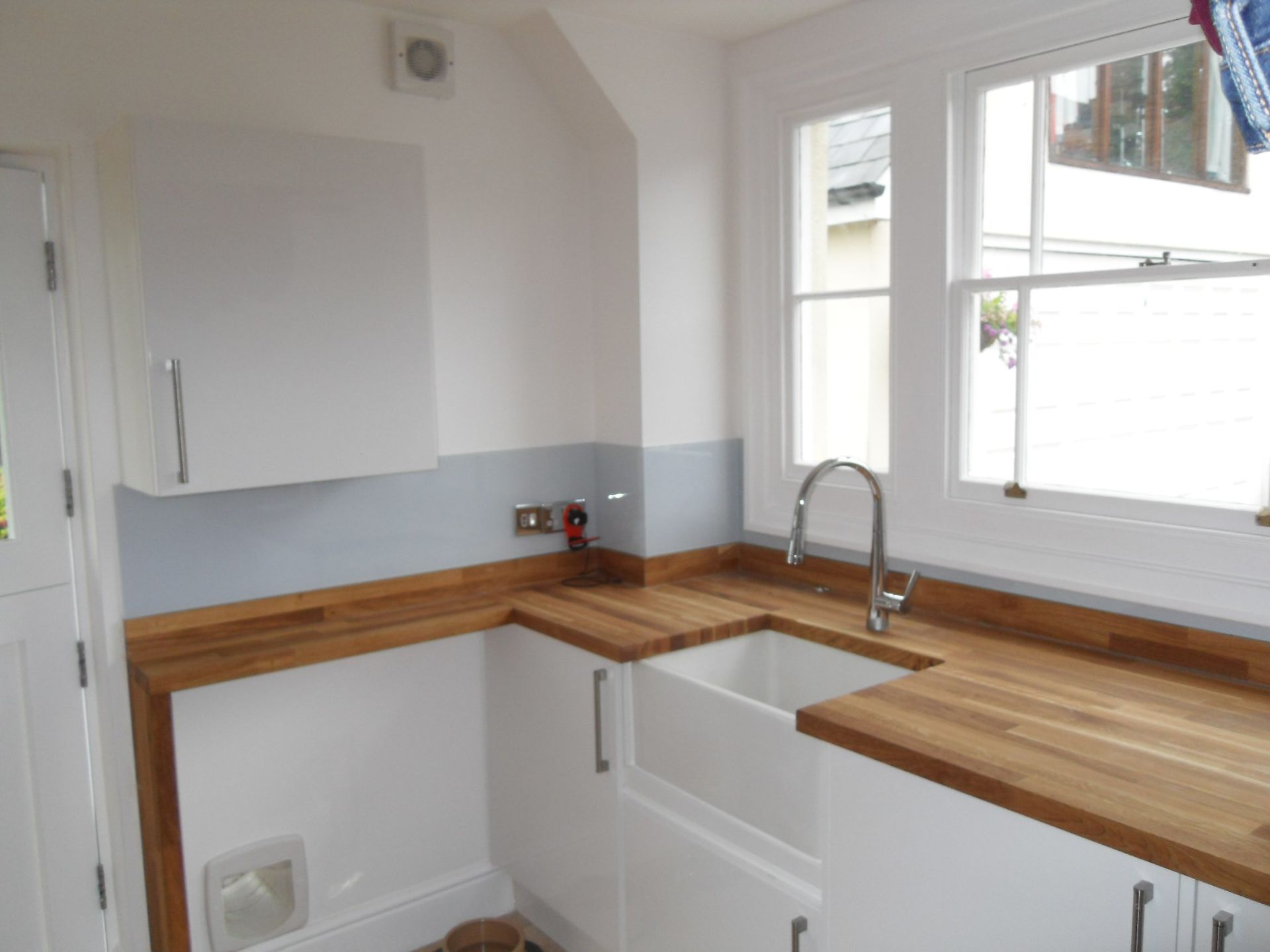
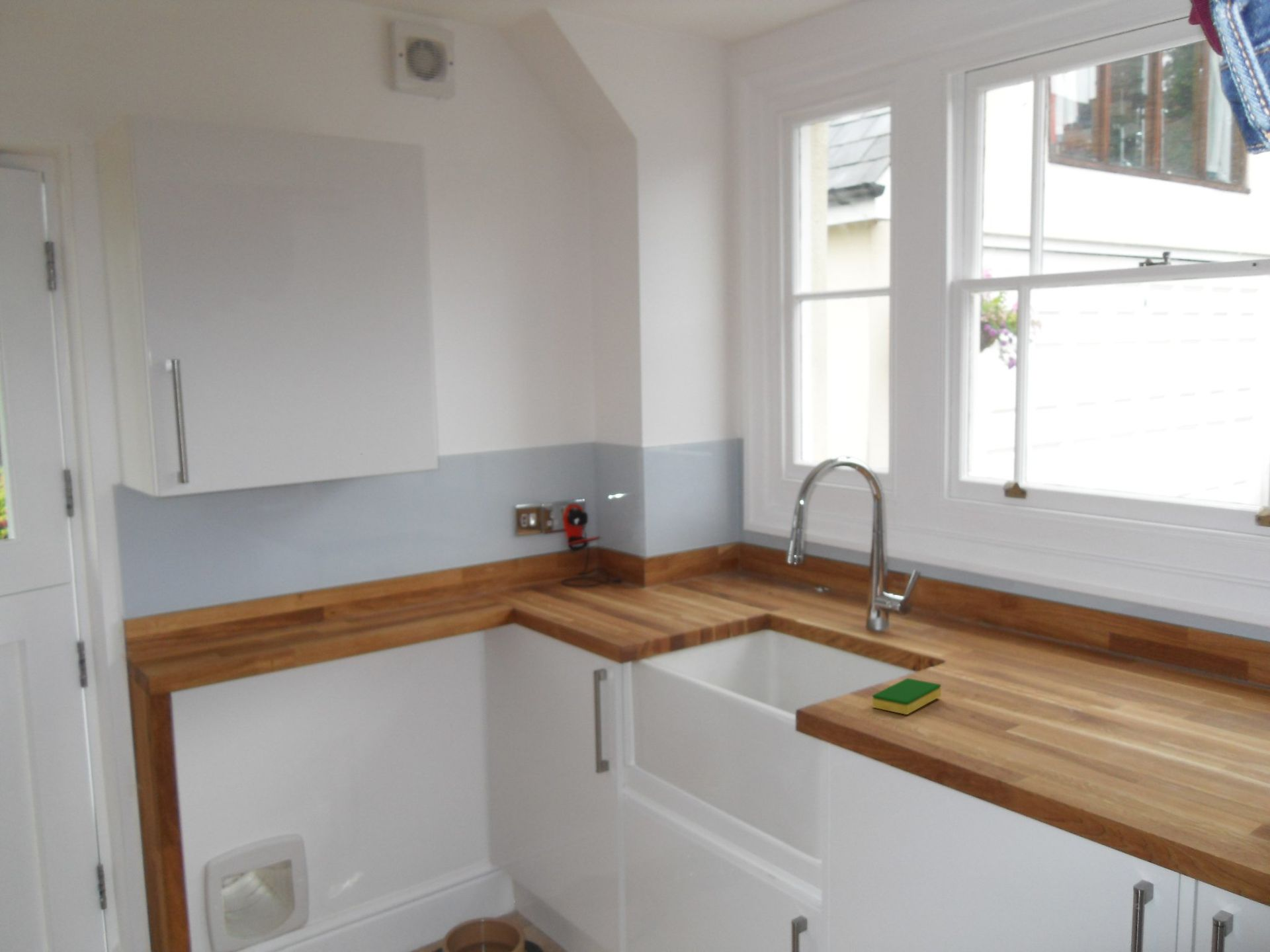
+ dish sponge (907, 695)
